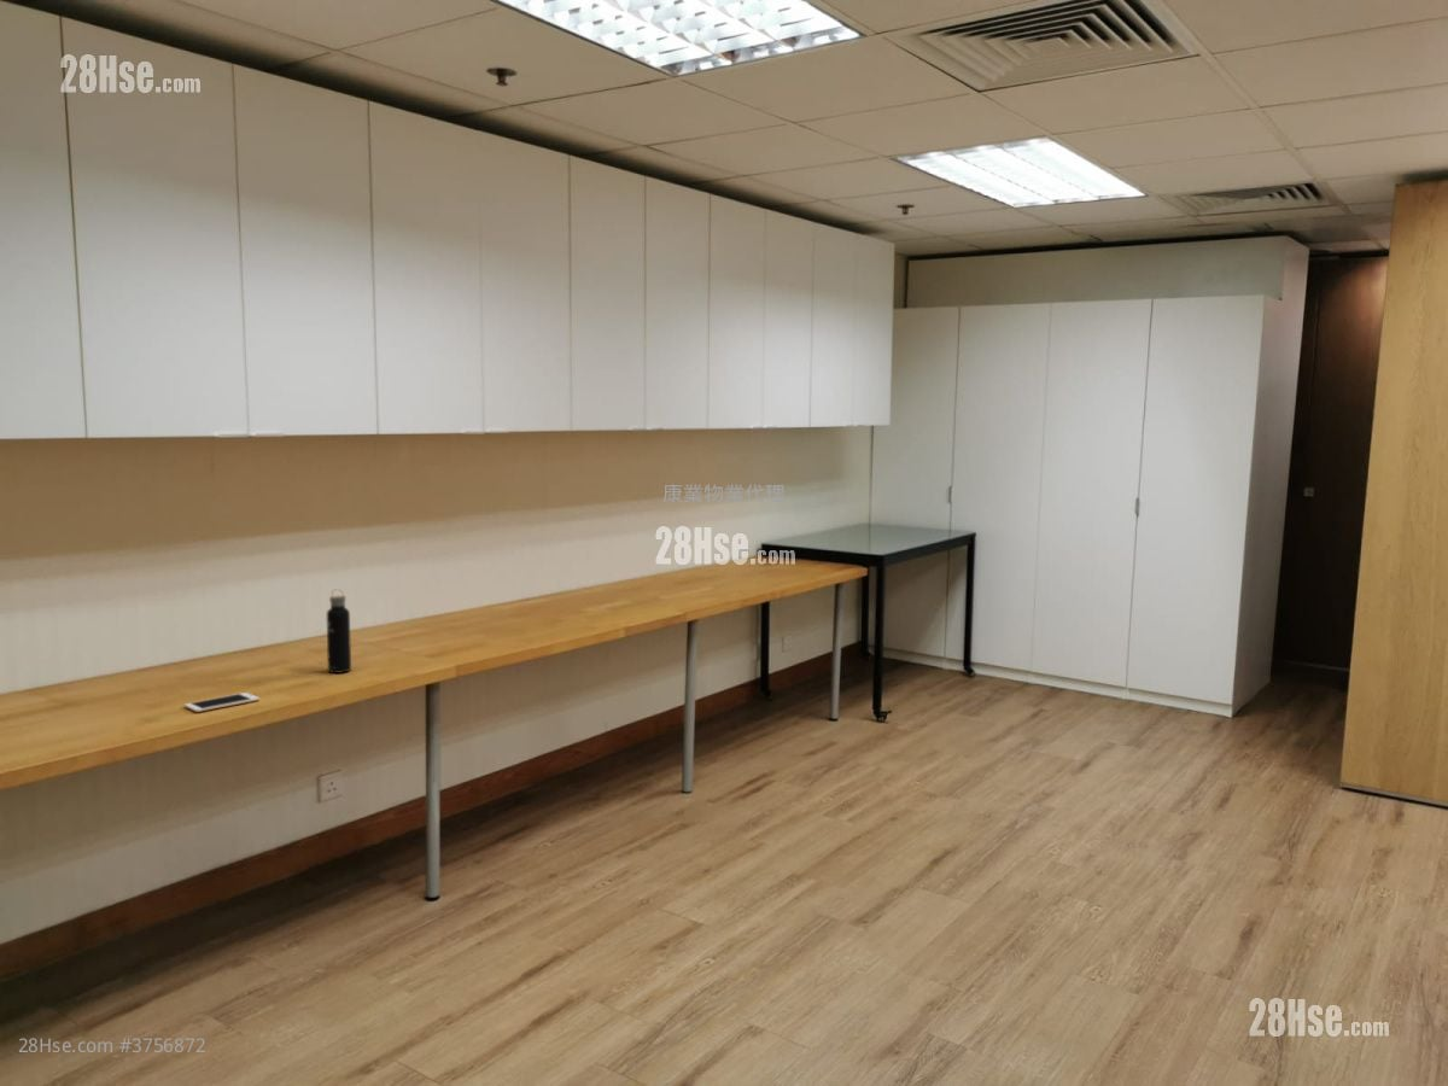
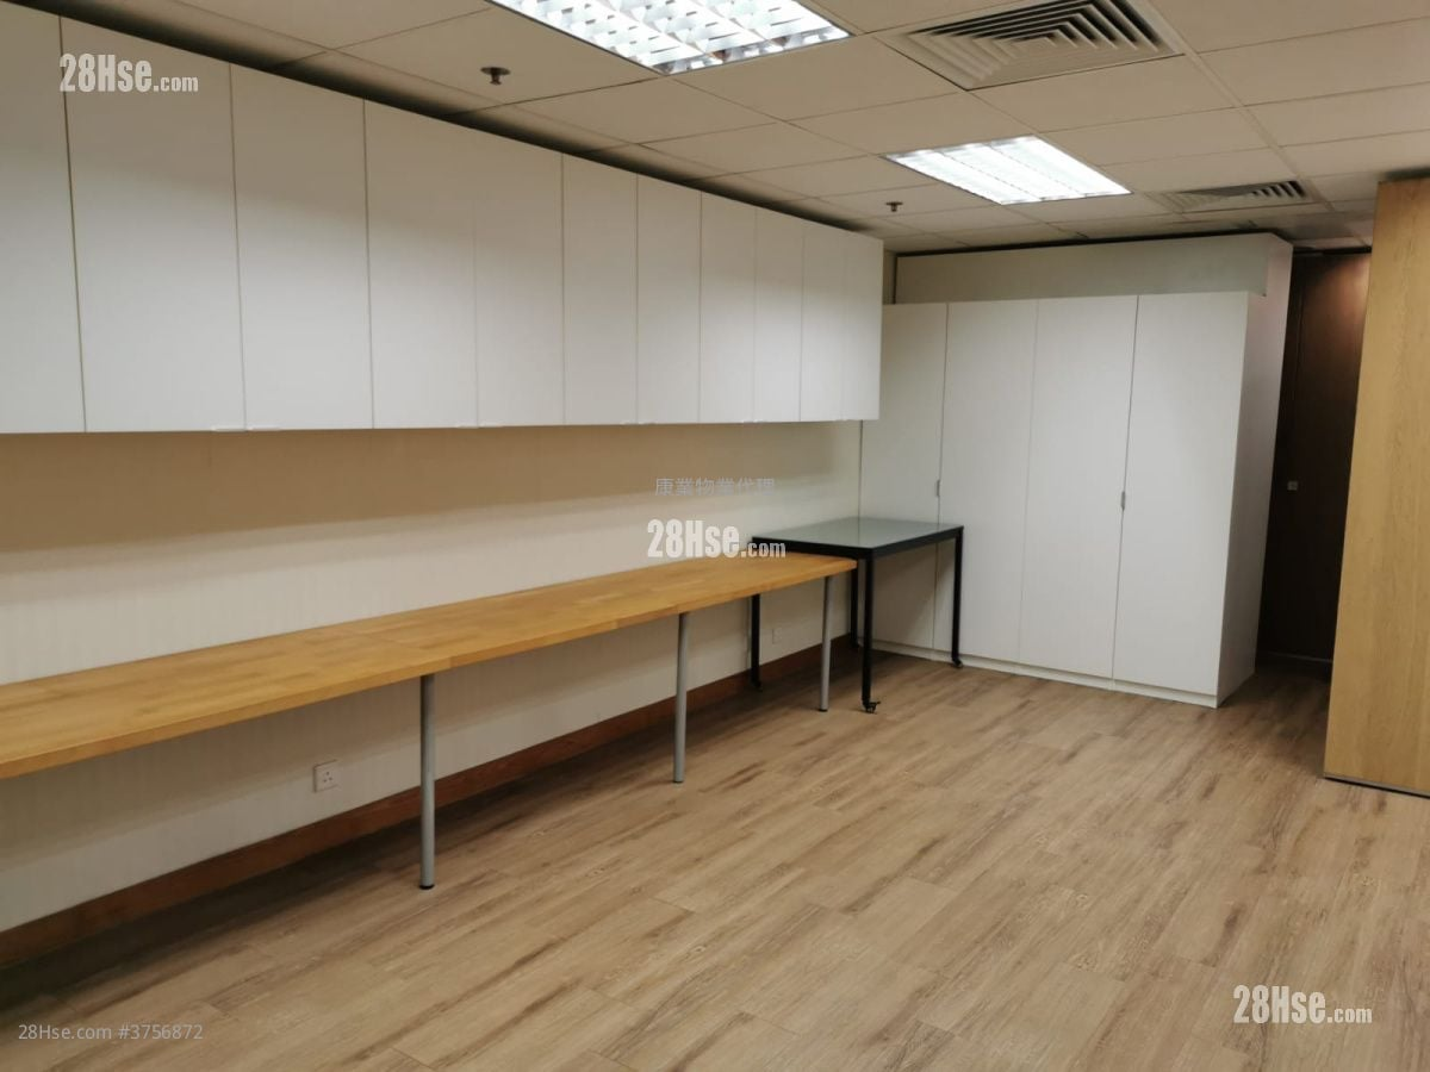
- cell phone (222, 701)
- water bottle (338, 630)
